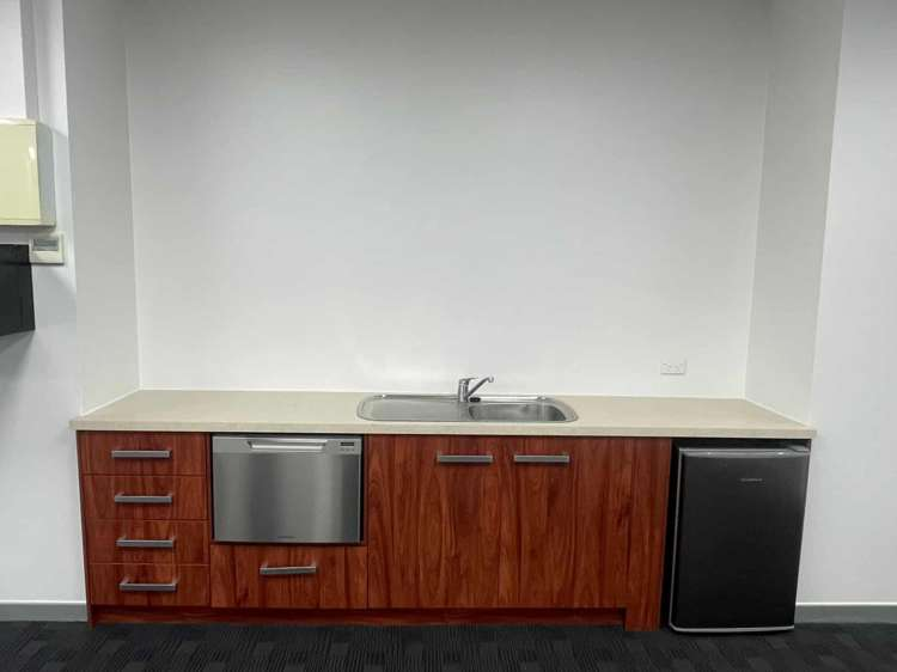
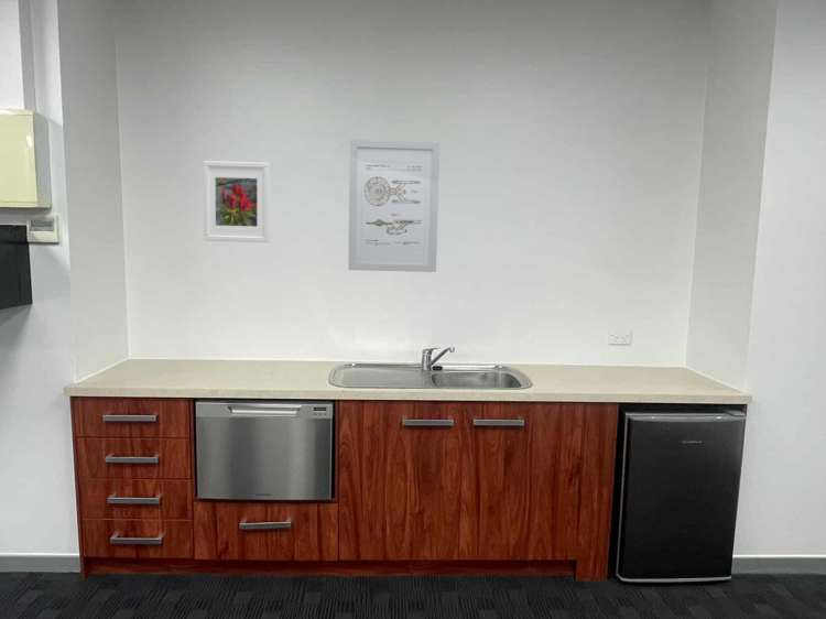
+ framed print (236, 202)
+ wall art (393, 206)
